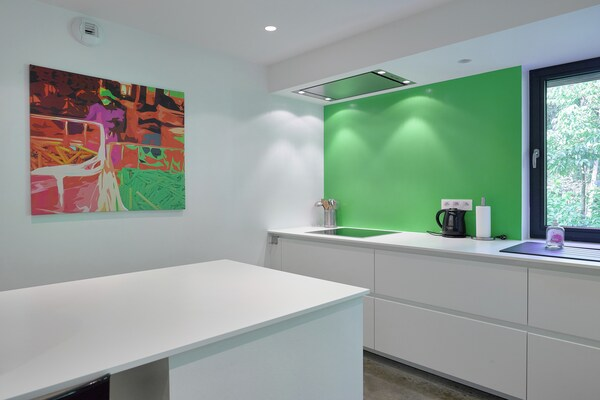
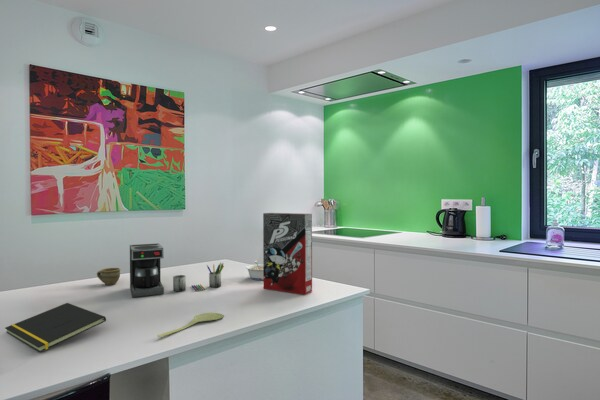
+ coffee maker (178, 275)
+ cereal box (287, 251)
+ cup (108, 276)
+ spoon (191, 323)
+ notepad (55, 324)
+ legume (259, 271)
